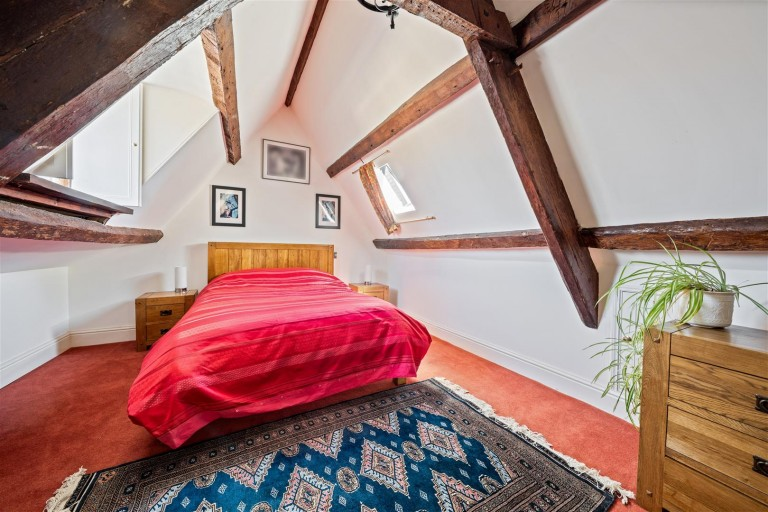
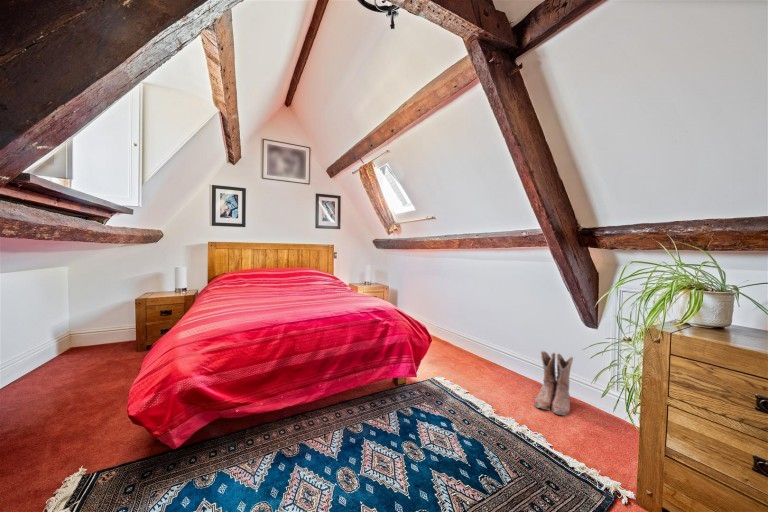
+ boots (554, 379)
